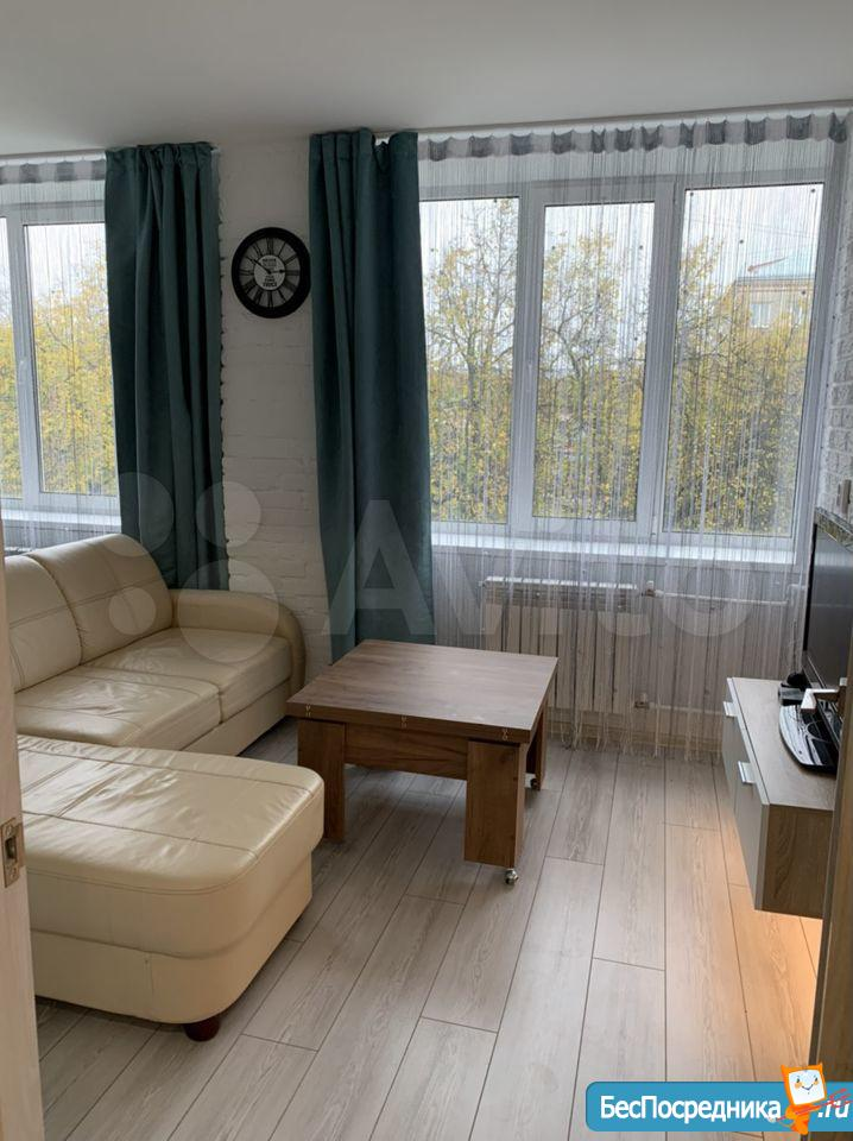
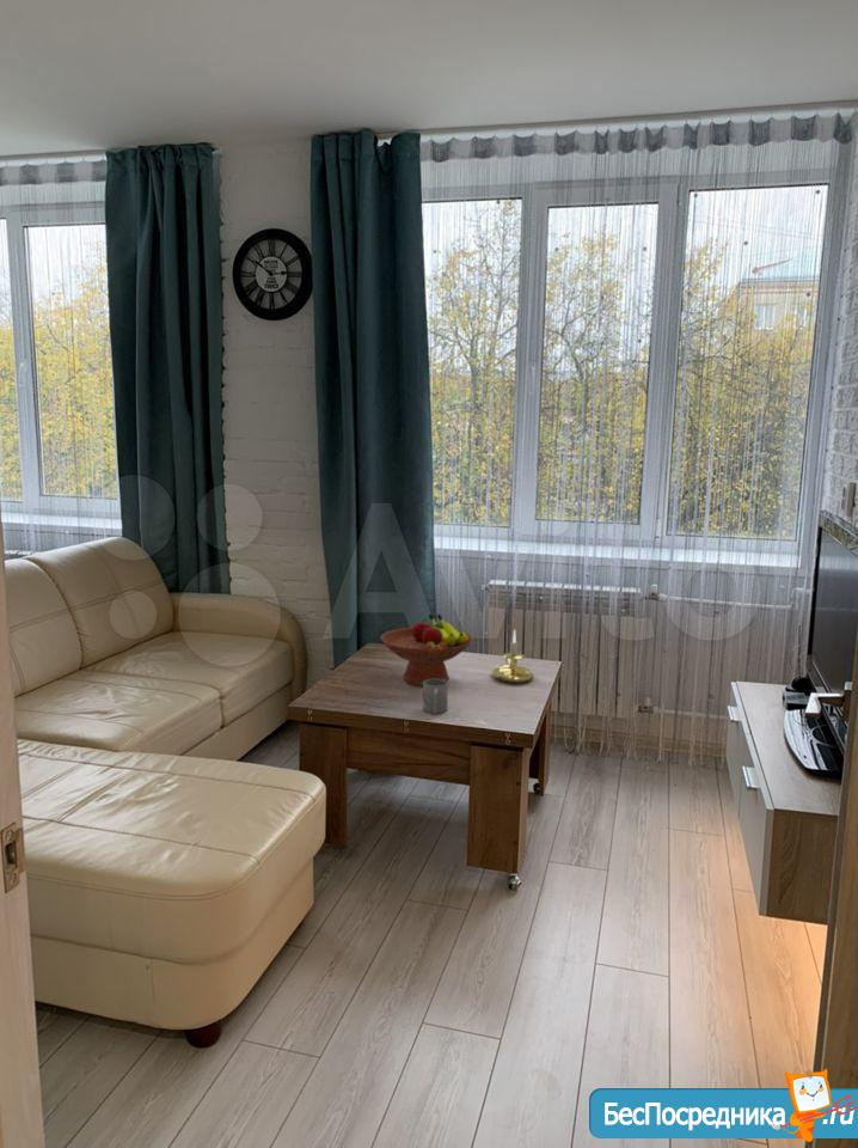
+ fruit bowl (425, 651)
+ mug (435, 697)
+ candle holder (513, 652)
